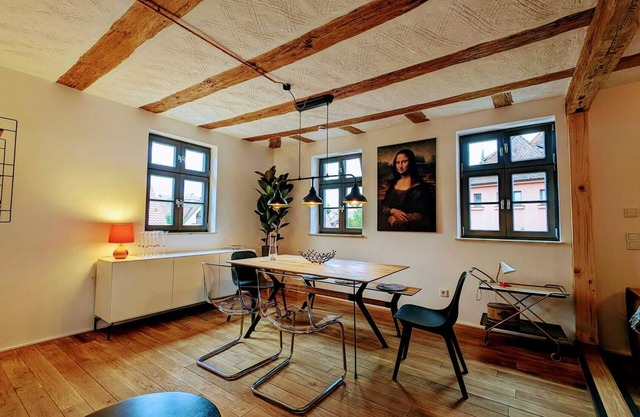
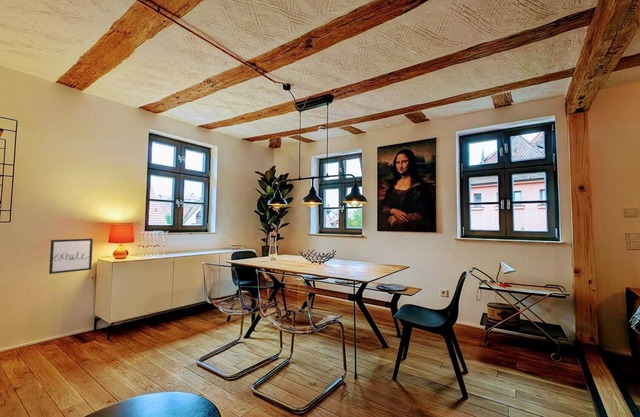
+ wall art (72, 255)
